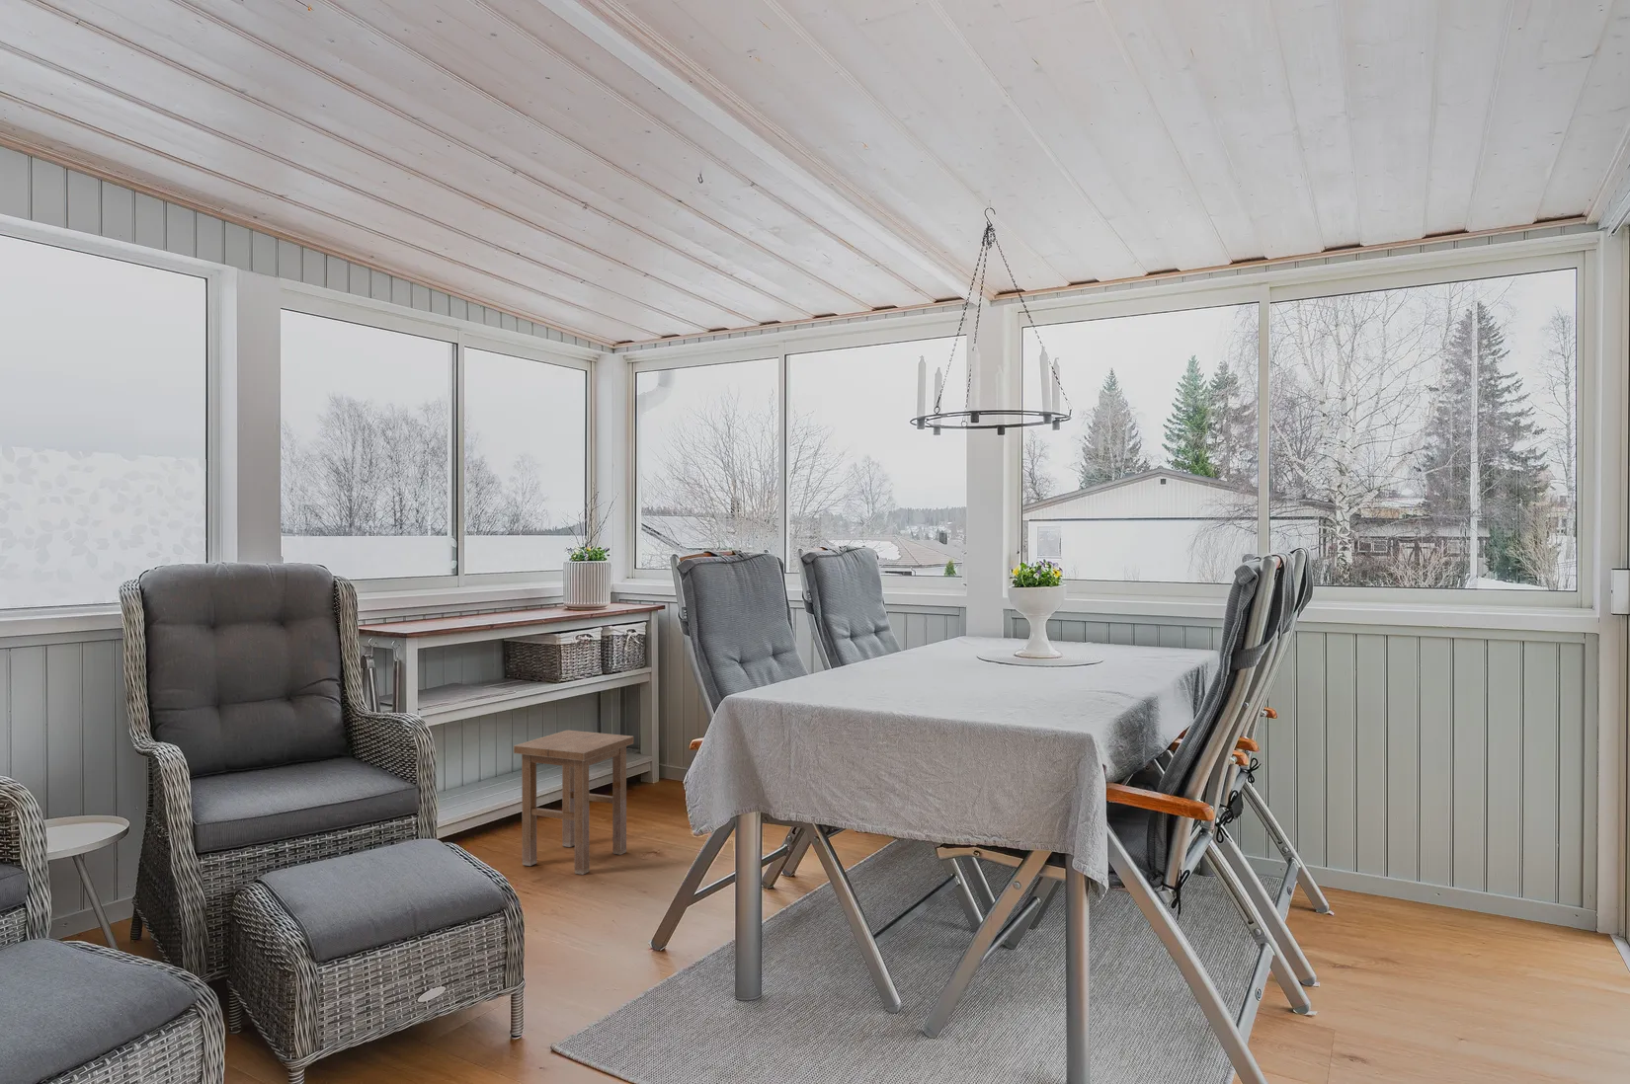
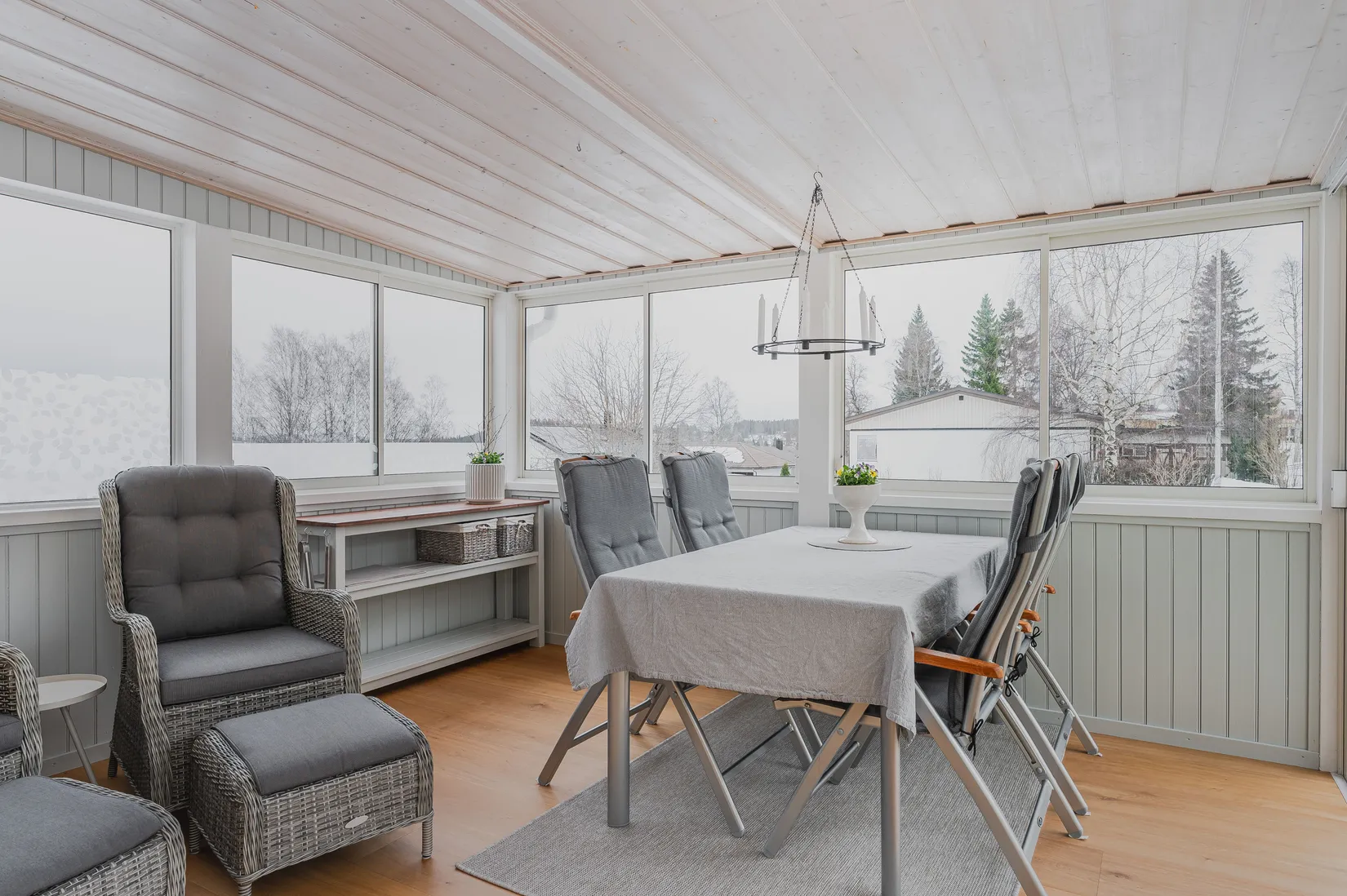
- stool (575, 798)
